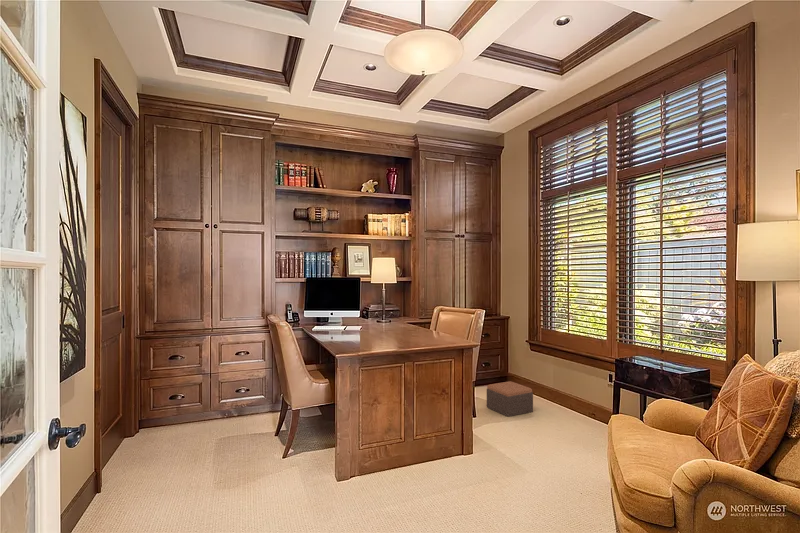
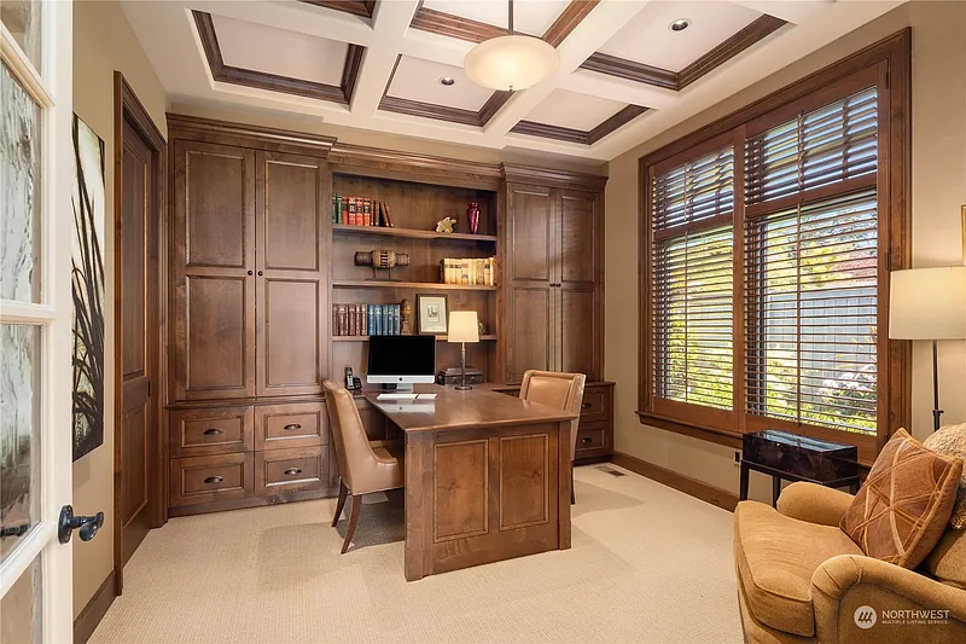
- footstool (509, 397)
